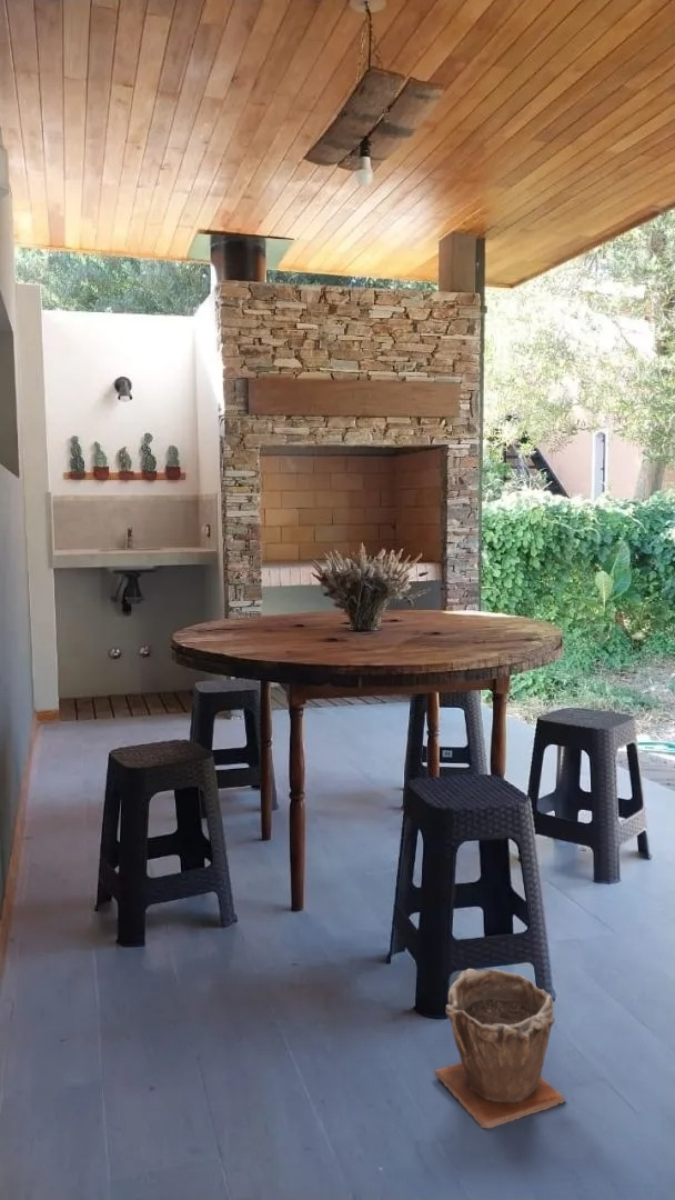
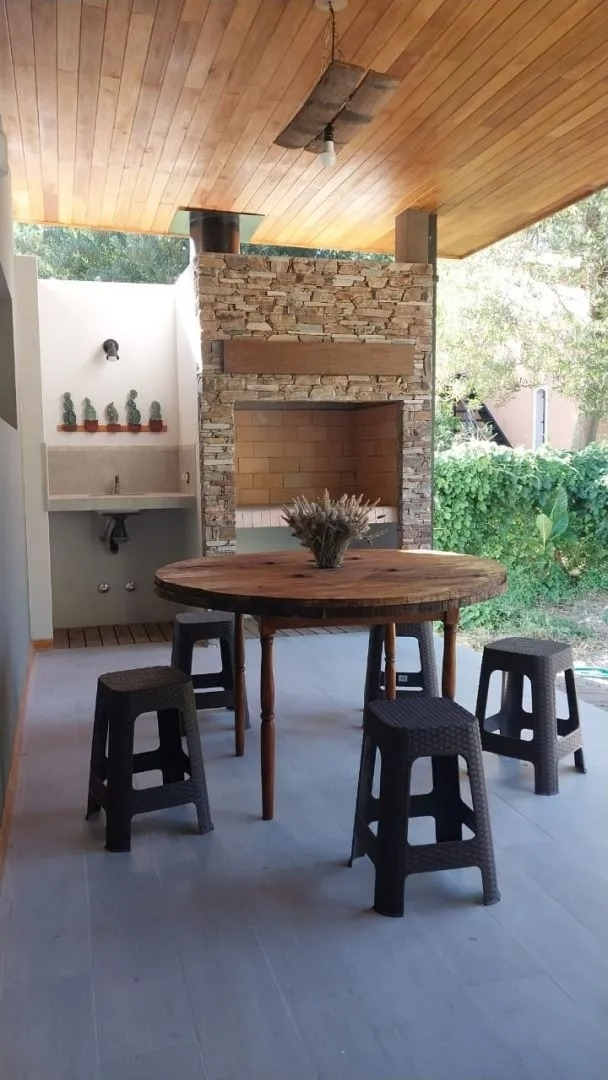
- plant pot (497, 1039)
